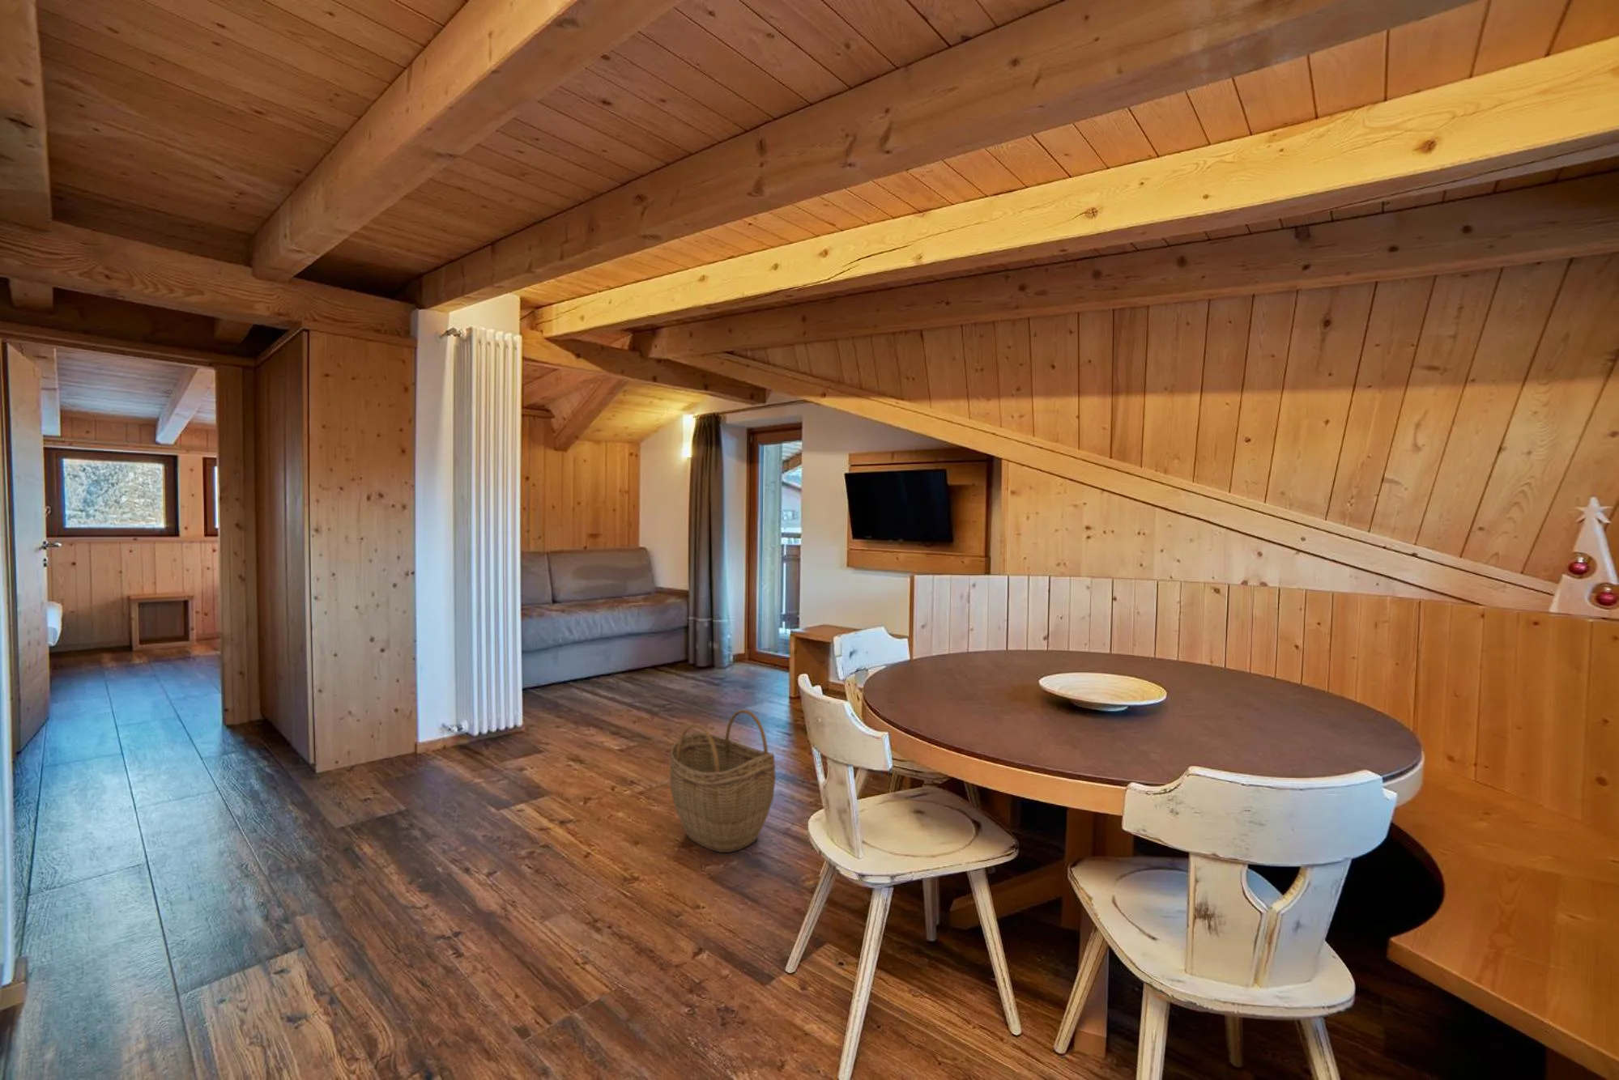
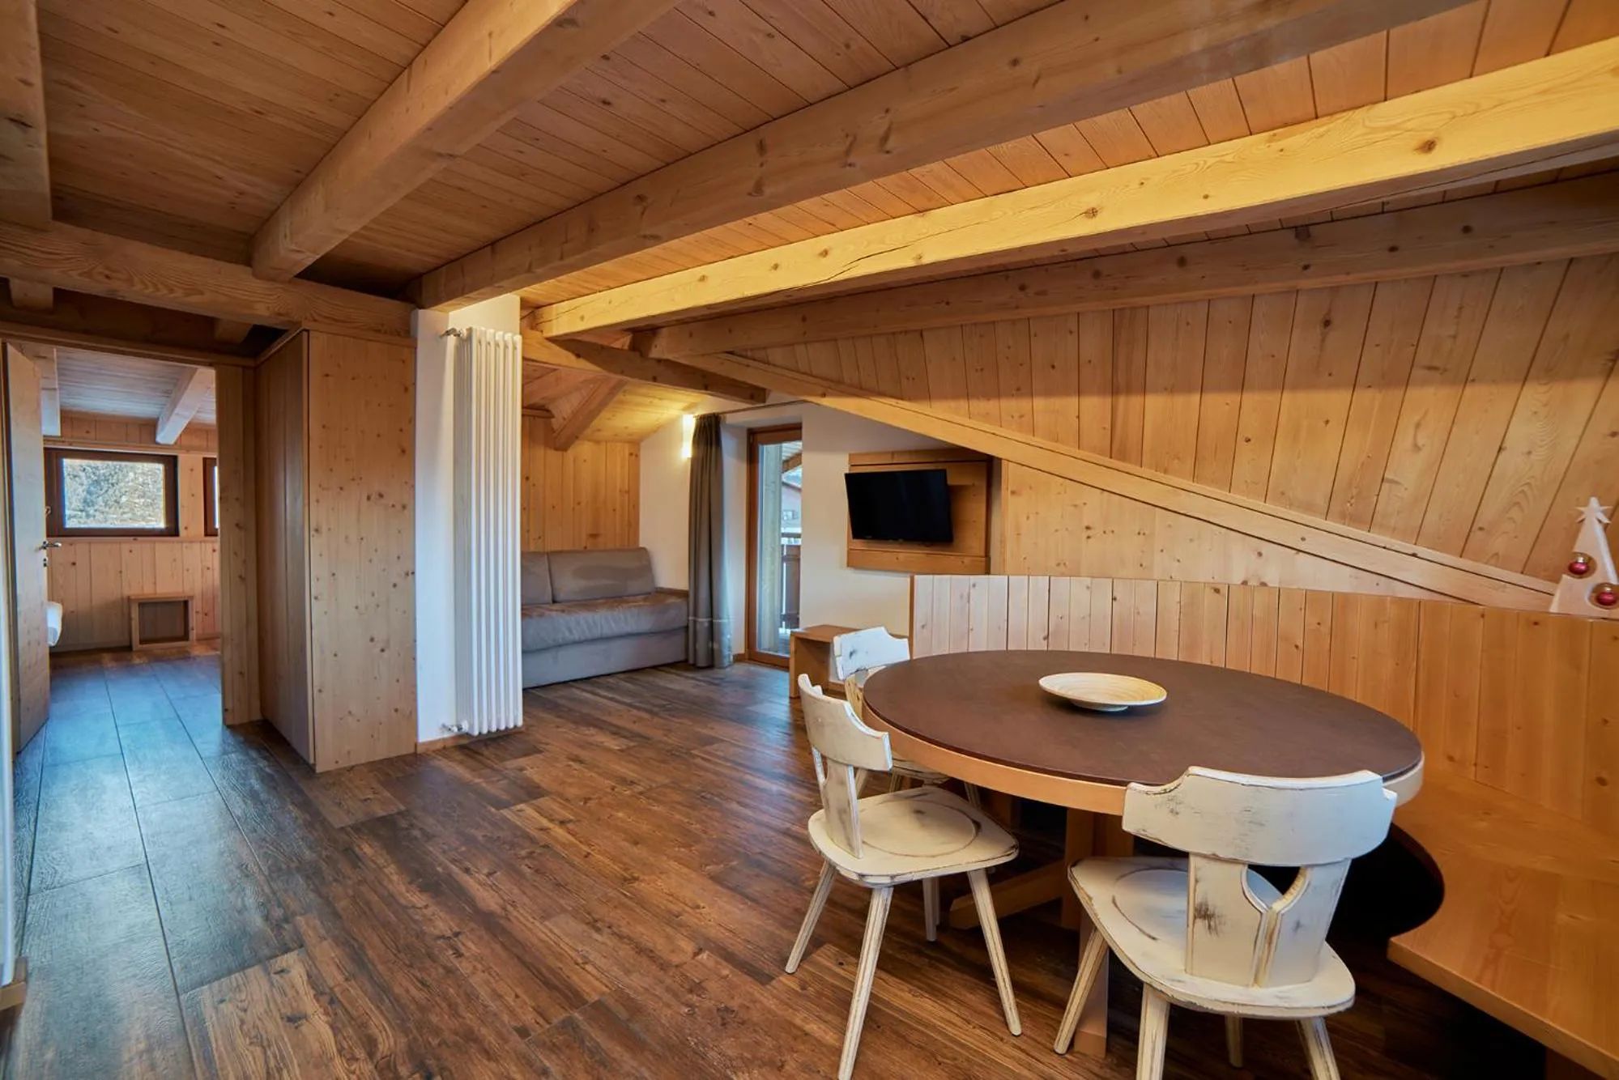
- woven basket (722, 776)
